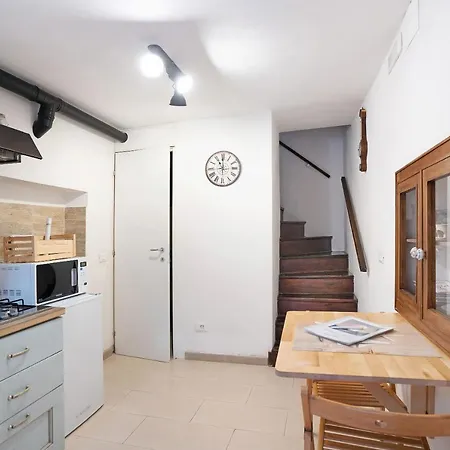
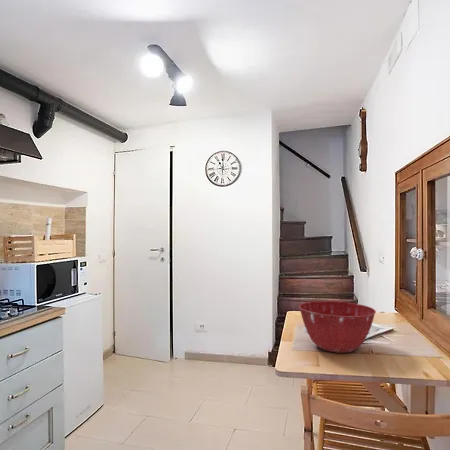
+ mixing bowl (336, 327)
